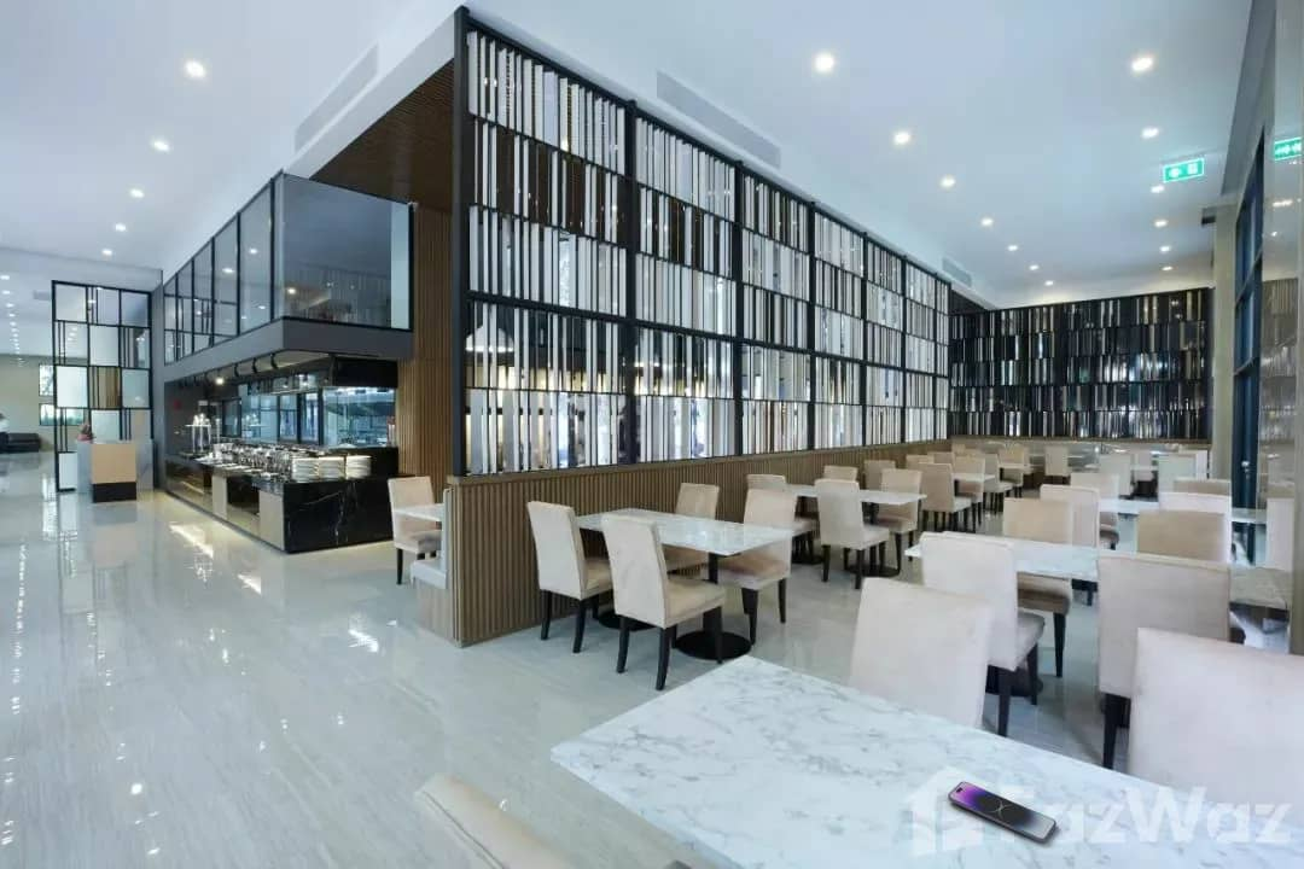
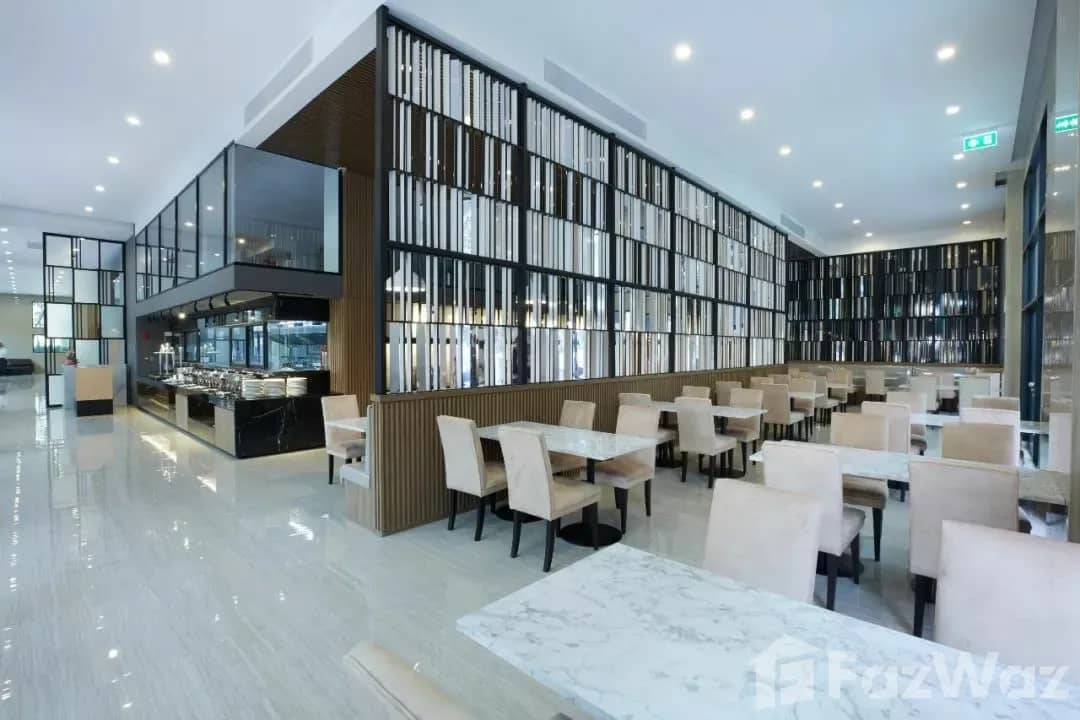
- smartphone (1000, 809)
